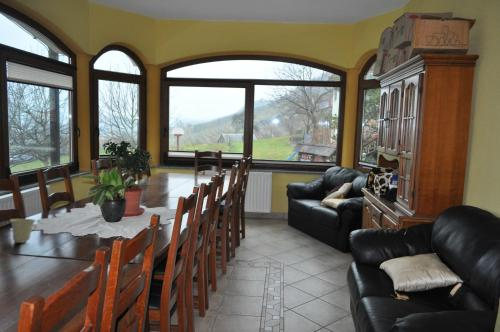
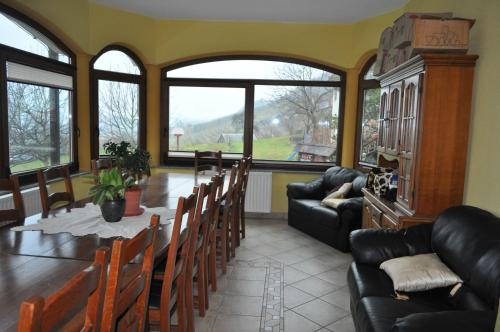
- cup (23, 230)
